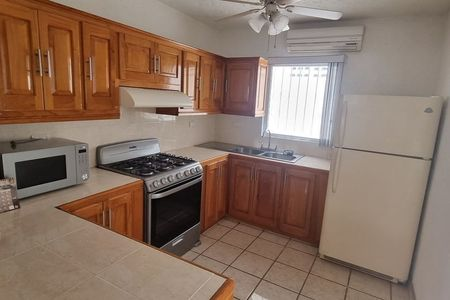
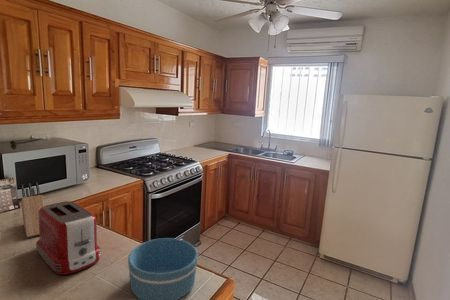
+ bowl (163, 268)
+ knife block (33, 207)
+ toaster (67, 233)
